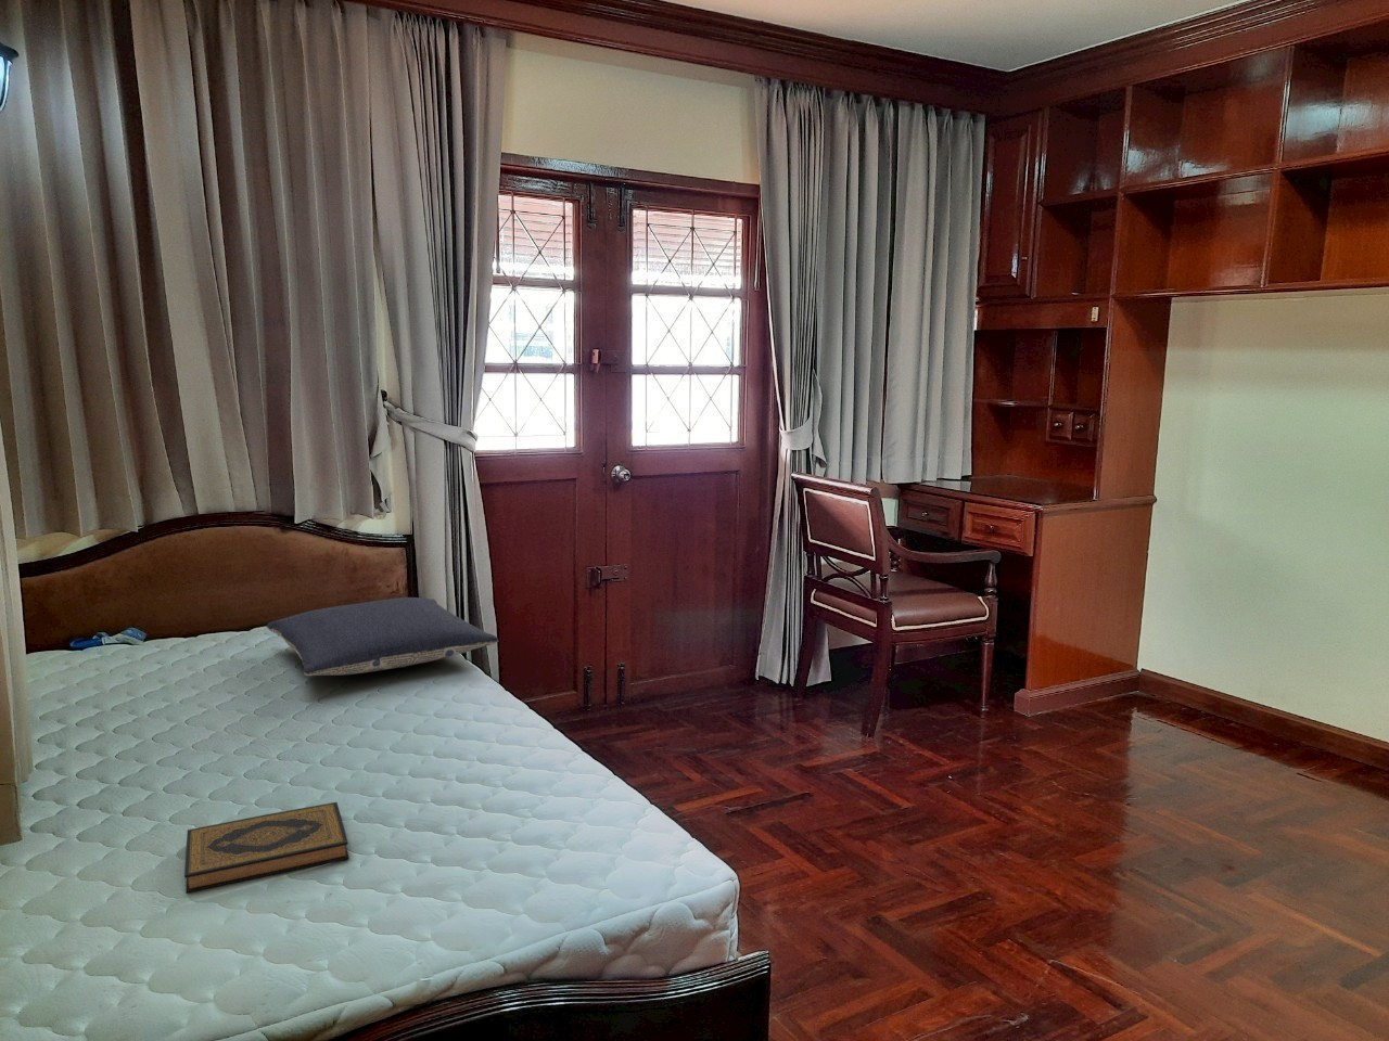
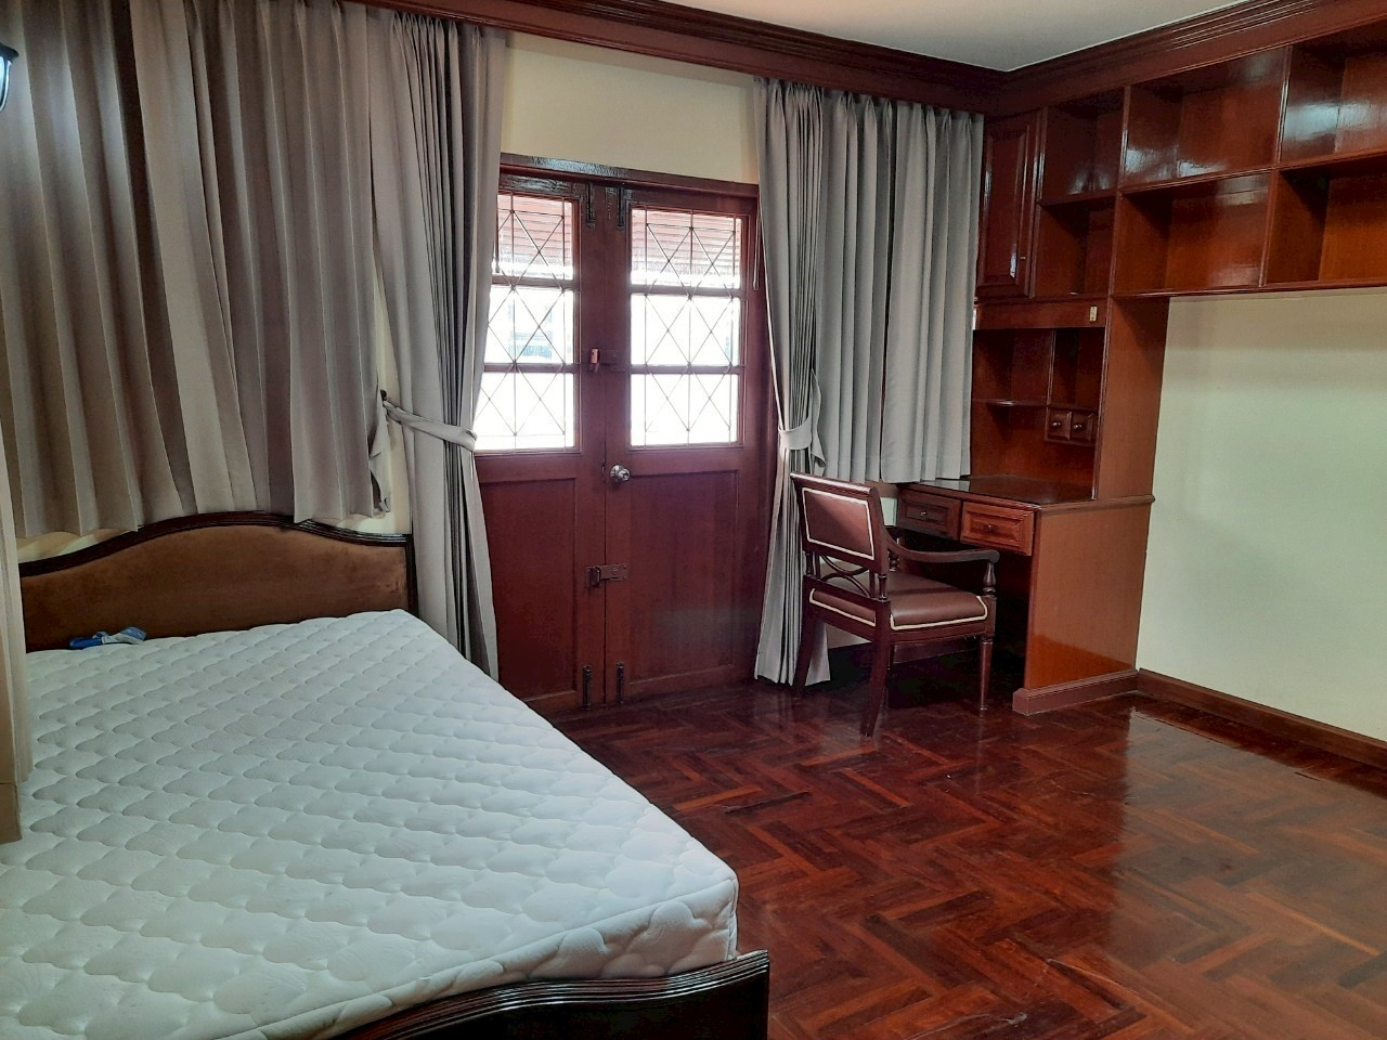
- hardback book (267, 843)
- pillow (378, 633)
